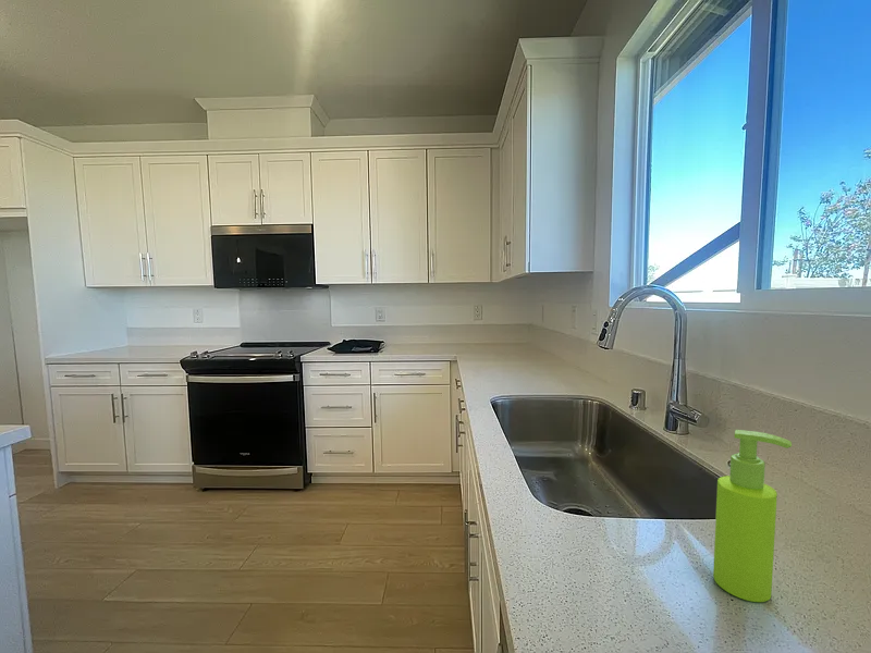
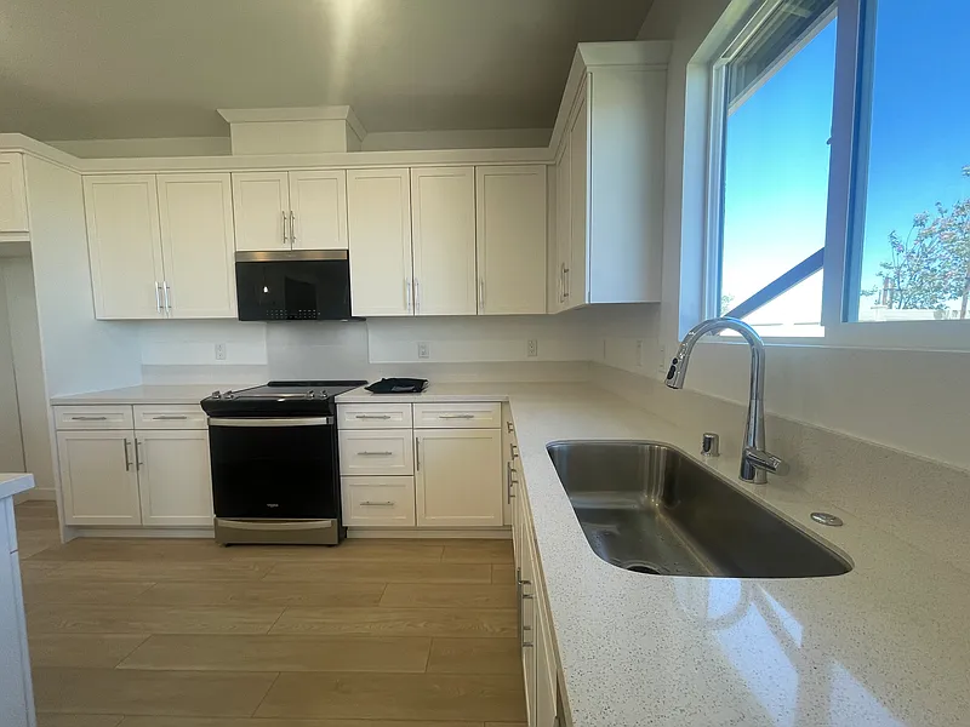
- soap dispenser (750, 510)
